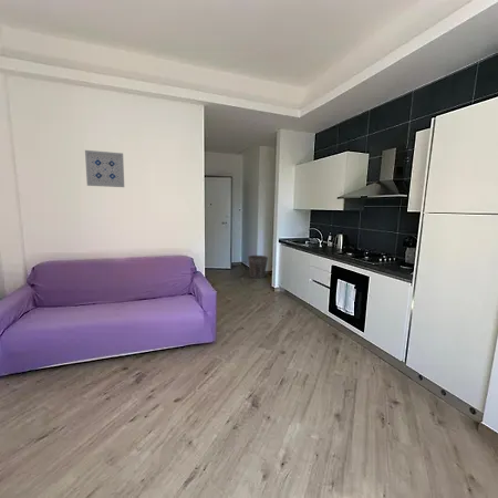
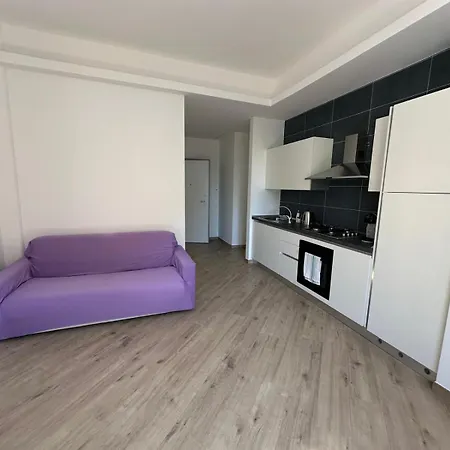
- wall art (105, 169)
- waste bin (257, 266)
